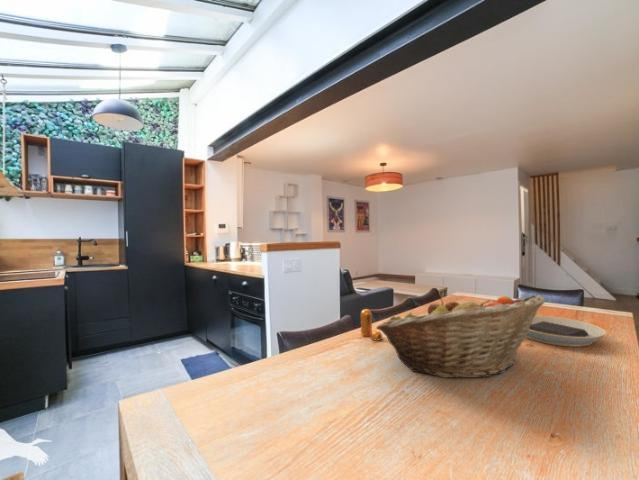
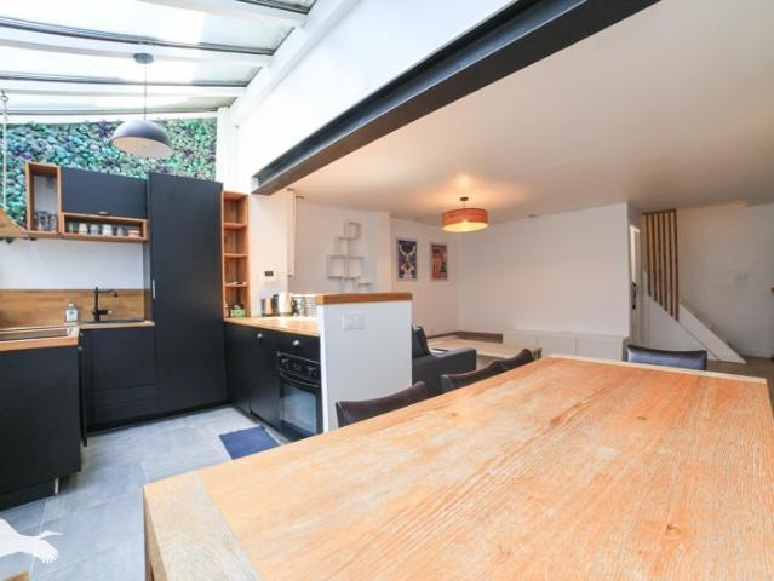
- plate (554, 330)
- fruit basket (458, 325)
- pepper shaker (371, 323)
